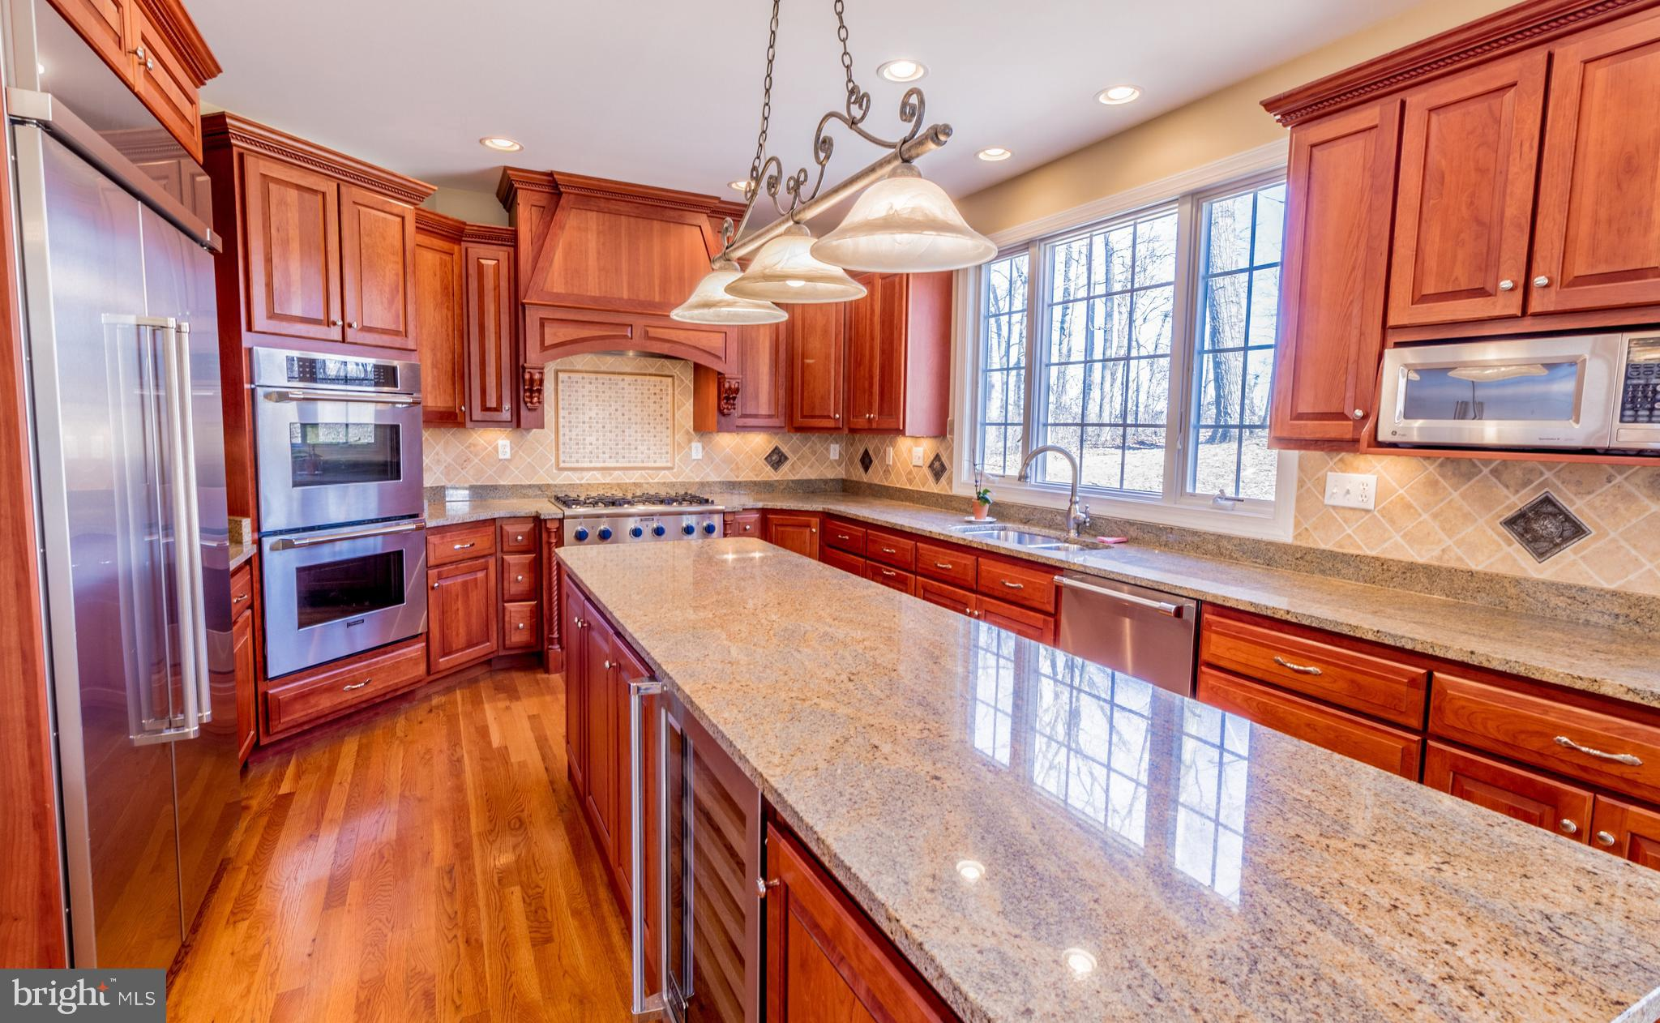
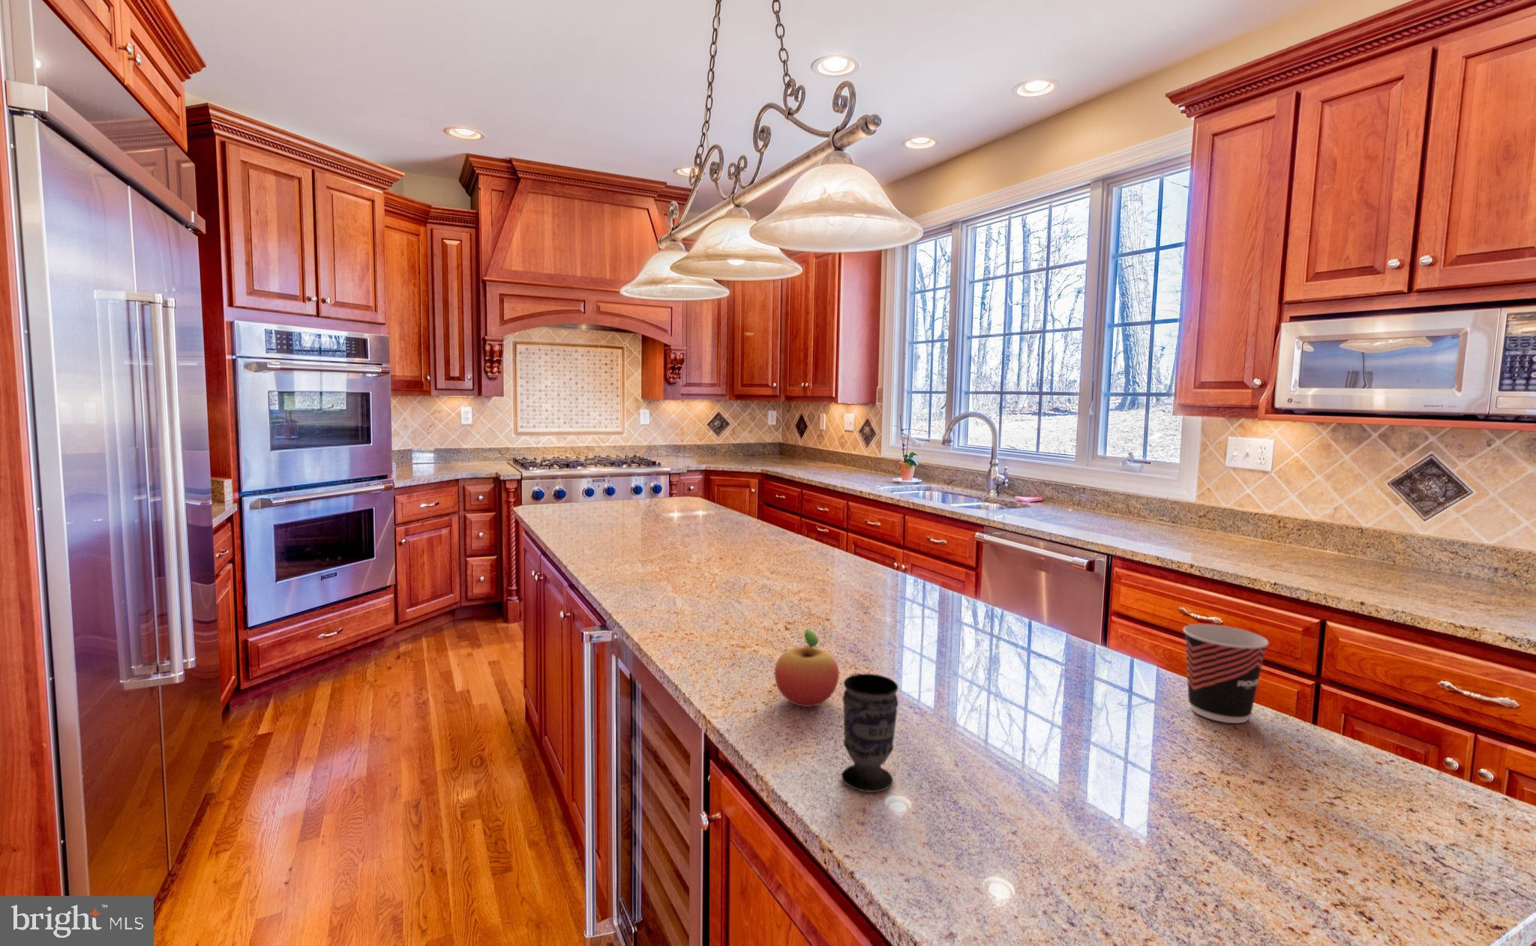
+ fruit (806, 670)
+ cup (1222, 673)
+ cup (869, 731)
